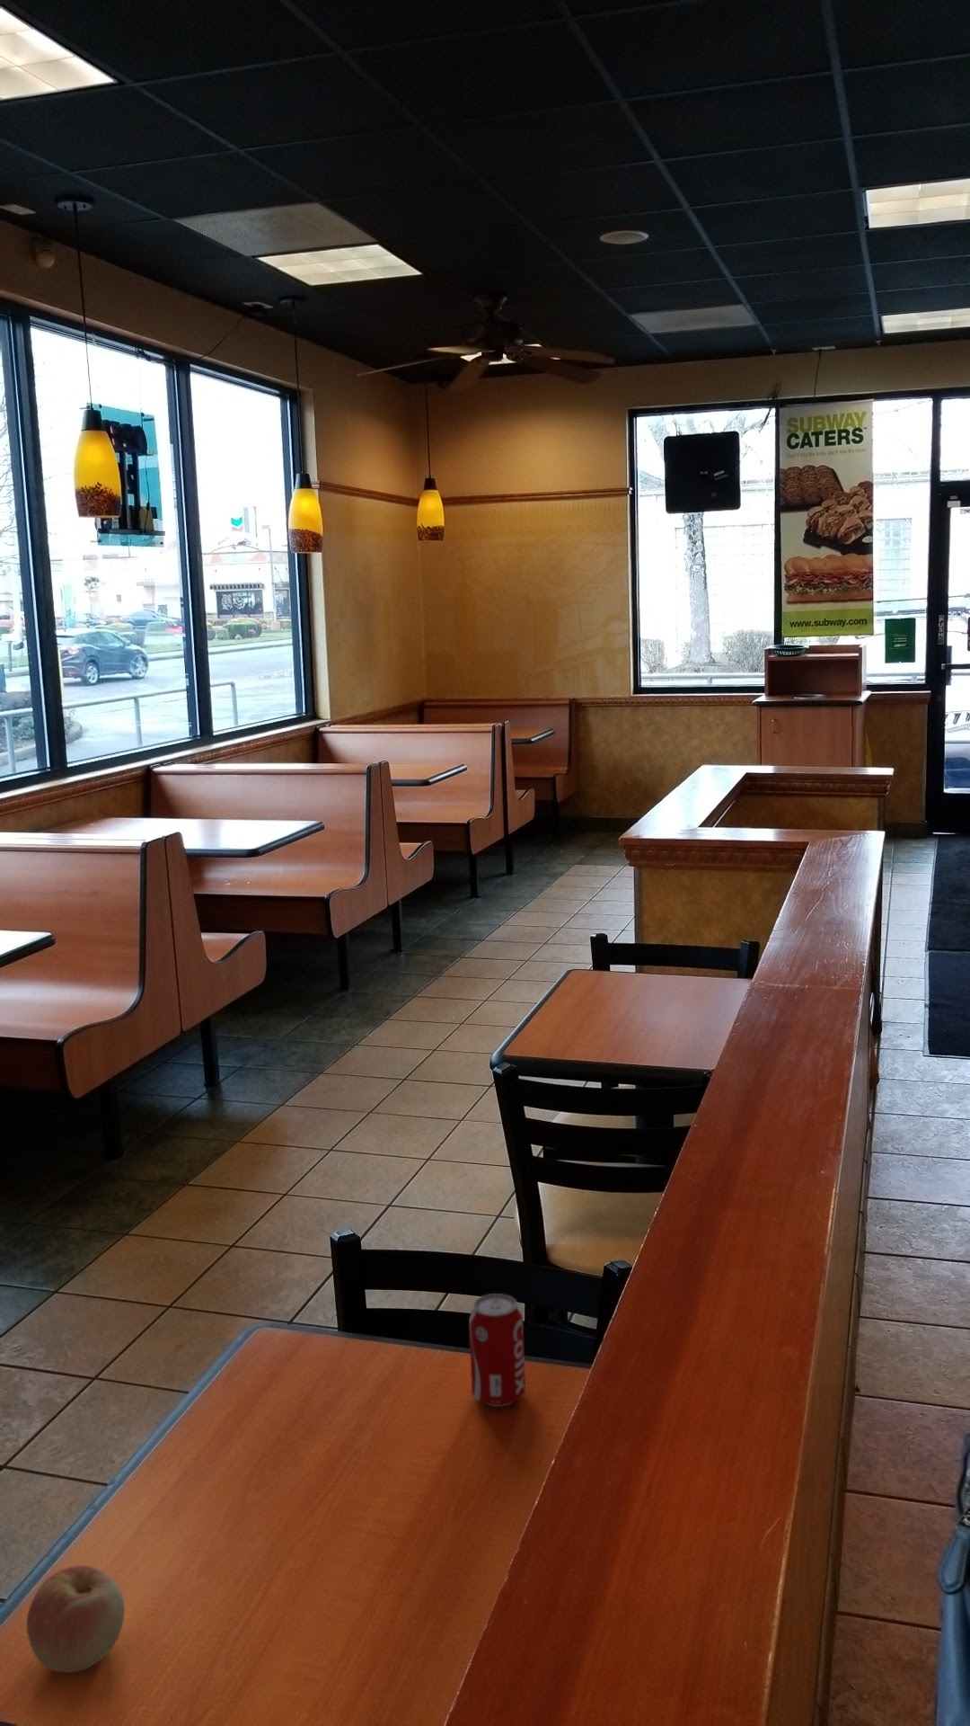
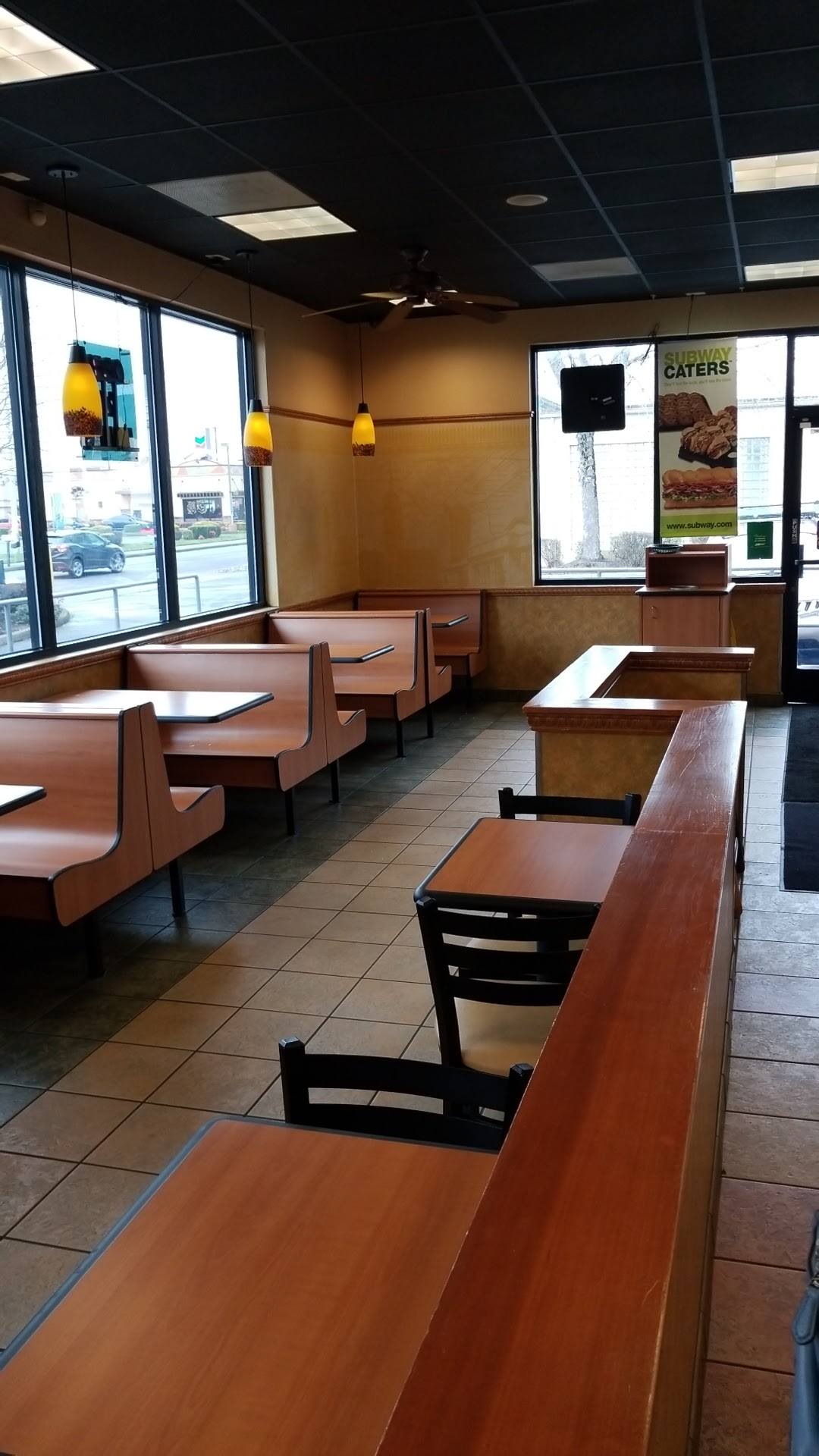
- apple (77, 1615)
- beverage can (496, 1349)
